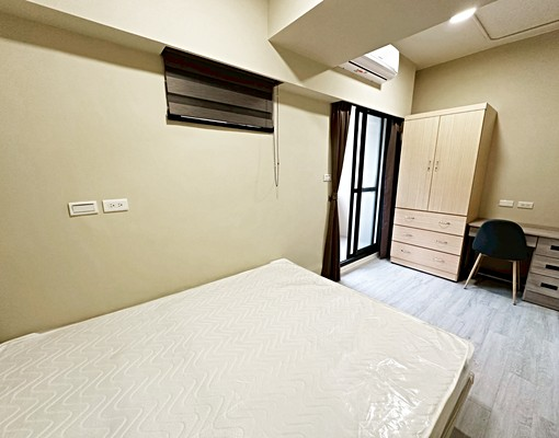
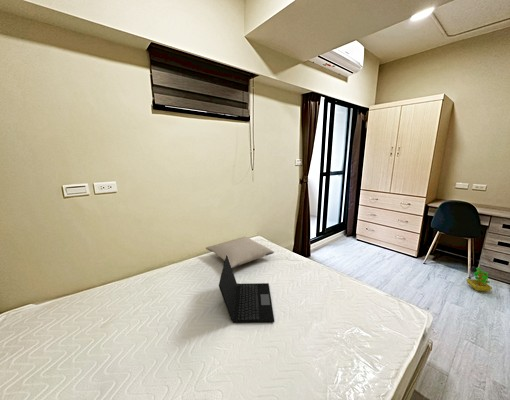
+ decorative plant (479, 279)
+ laptop (247, 284)
+ pillow (239, 250)
